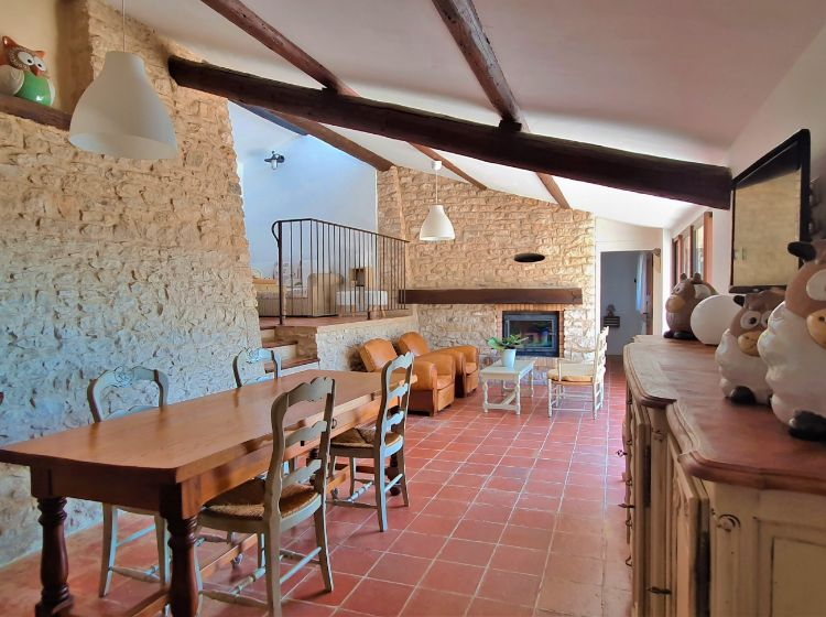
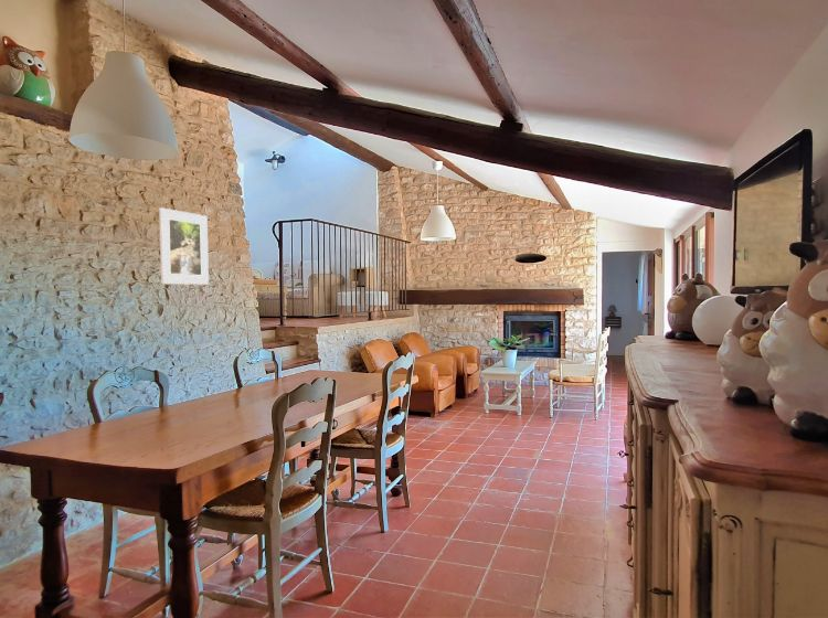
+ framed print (184, 247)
